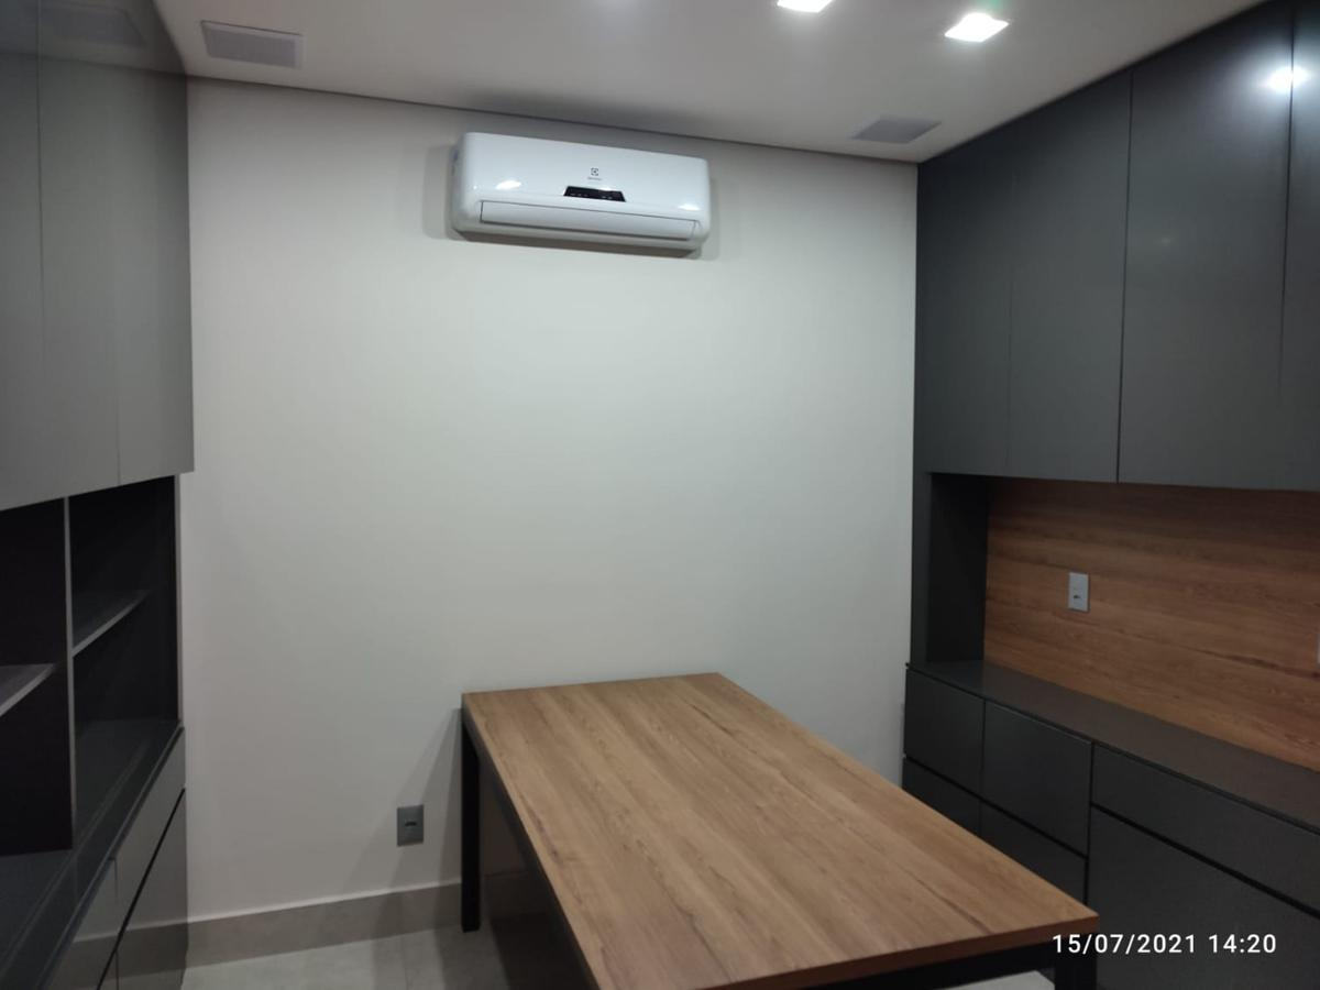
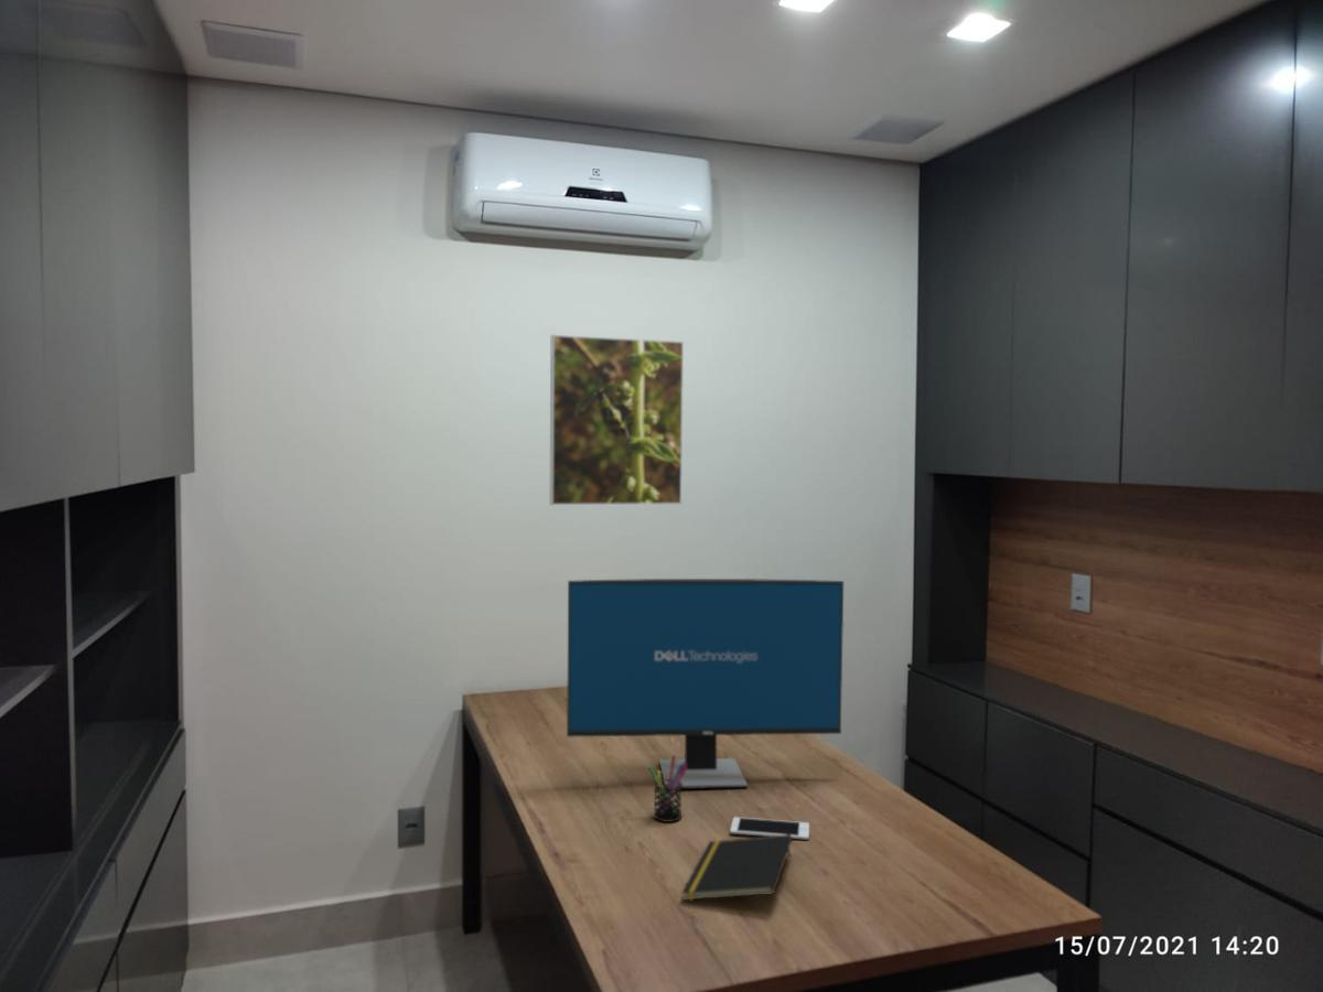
+ pen holder (666, 787)
+ notepad (739, 865)
+ computer monitor (702, 677)
+ cell phone (770, 828)
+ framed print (617, 421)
